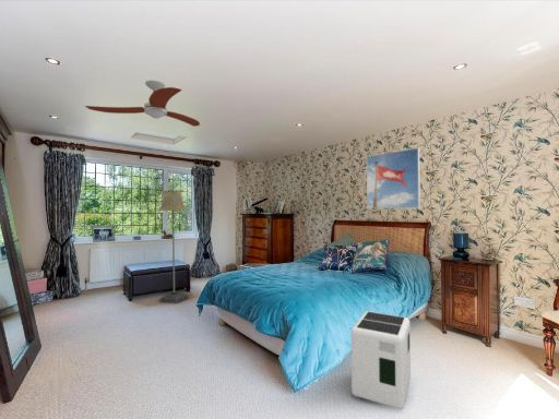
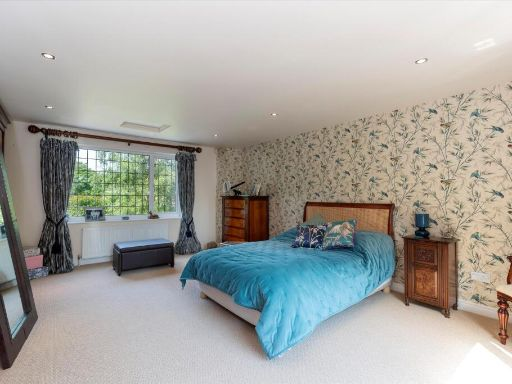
- air purifier (382, 356)
- ceiling fan (148, 98)
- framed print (391, 180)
- floor lamp (173, 244)
